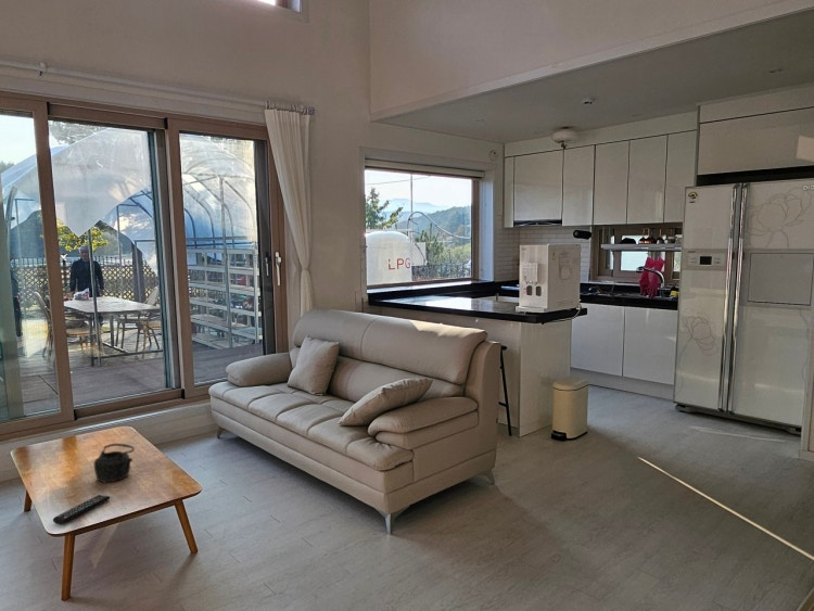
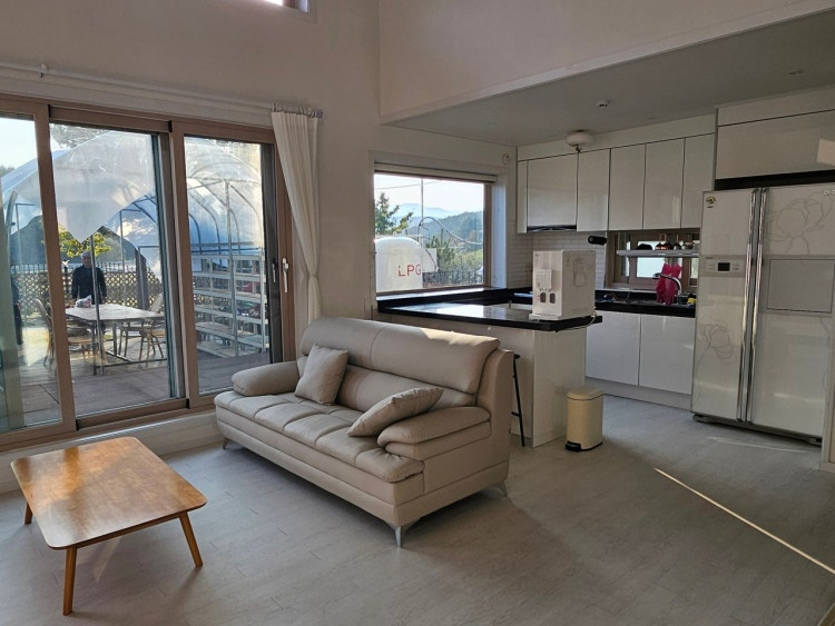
- remote control (82, 508)
- teapot (115, 463)
